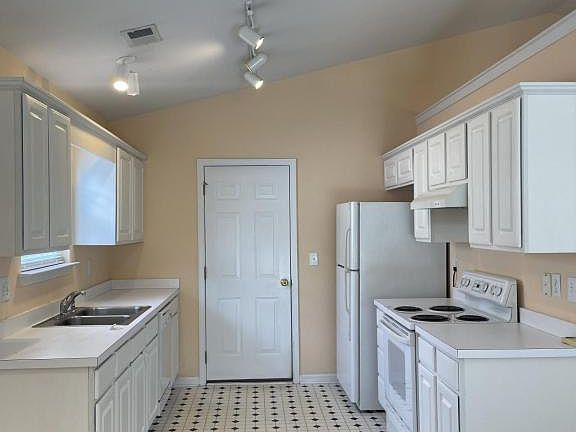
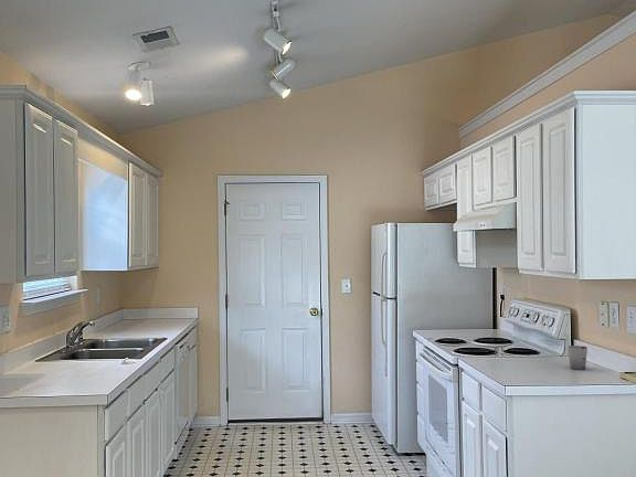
+ cup (579, 357)
